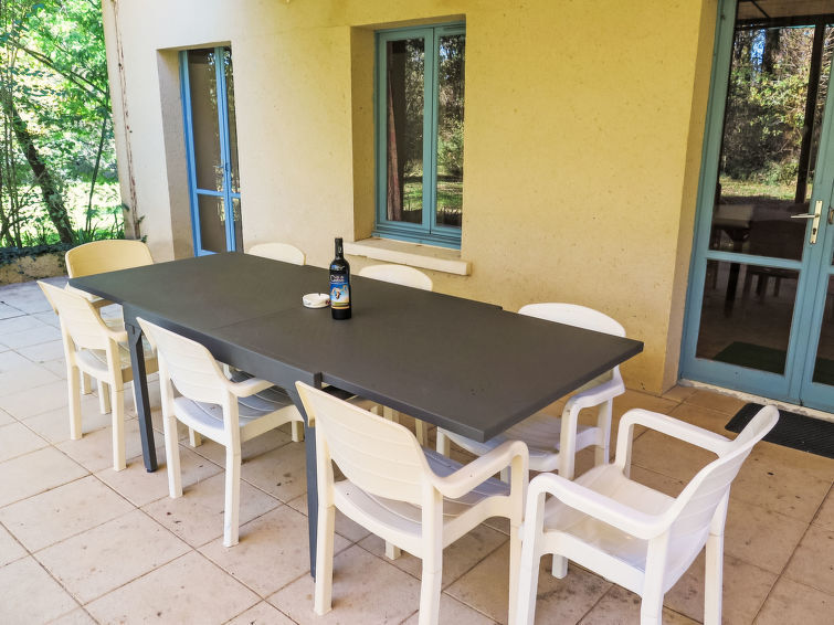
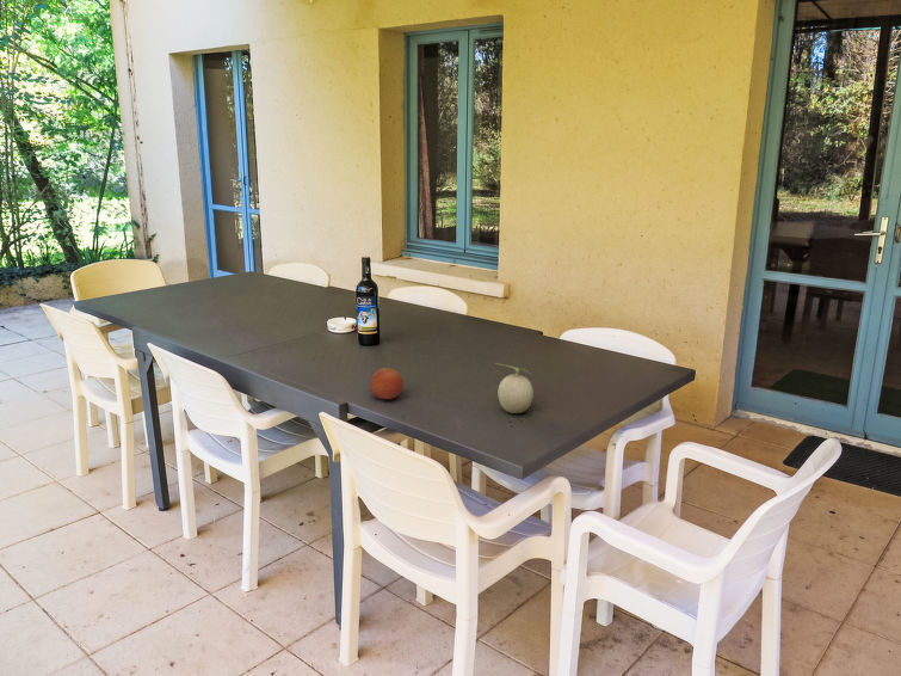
+ fruit (387, 383)
+ fruit (517, 387)
